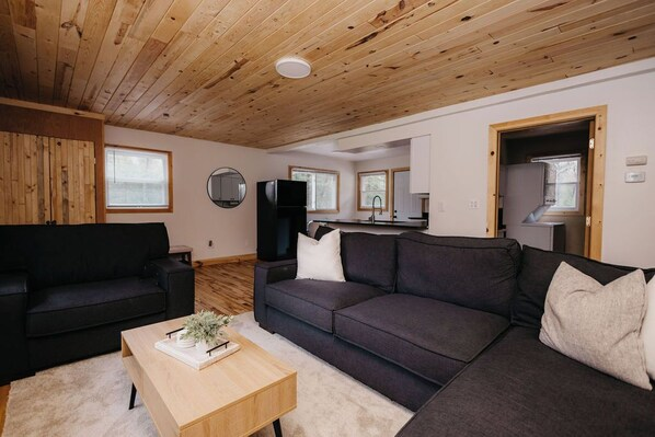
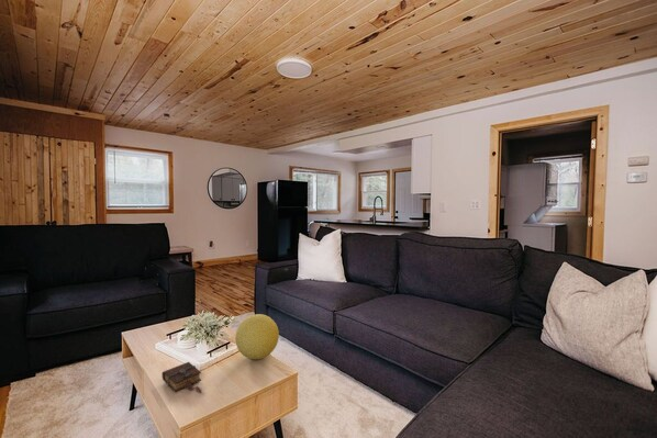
+ book (187, 379)
+ decorative ball (257, 336)
